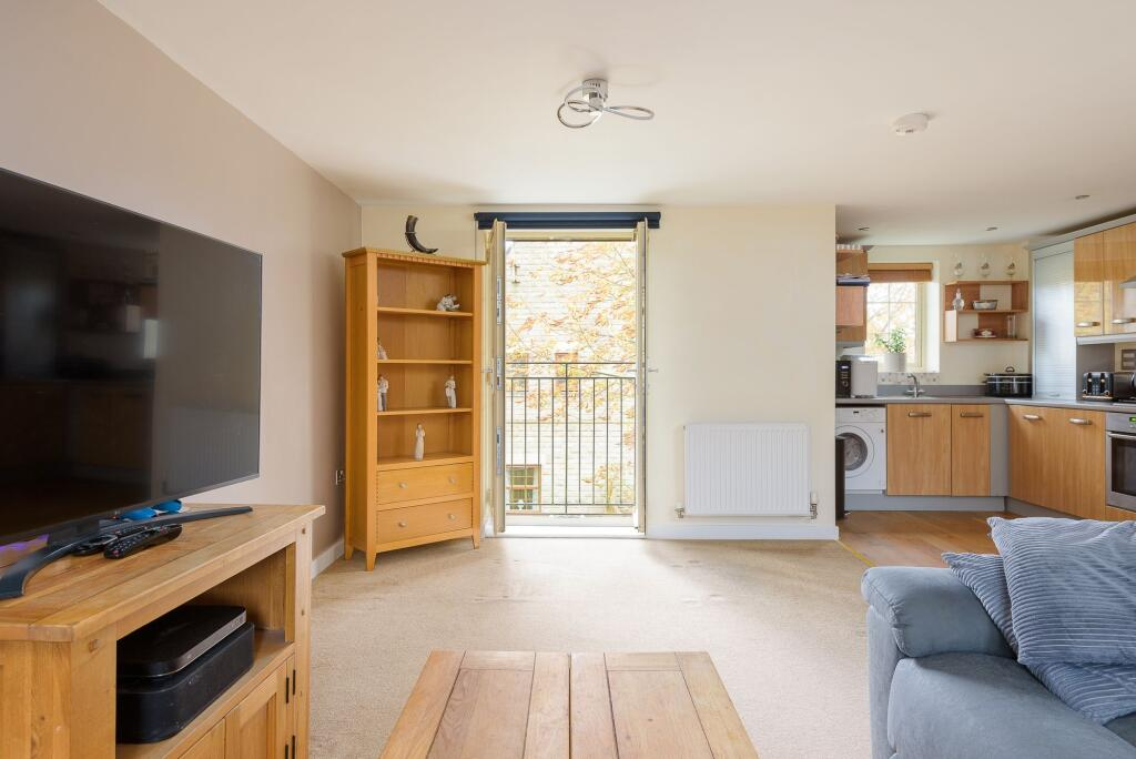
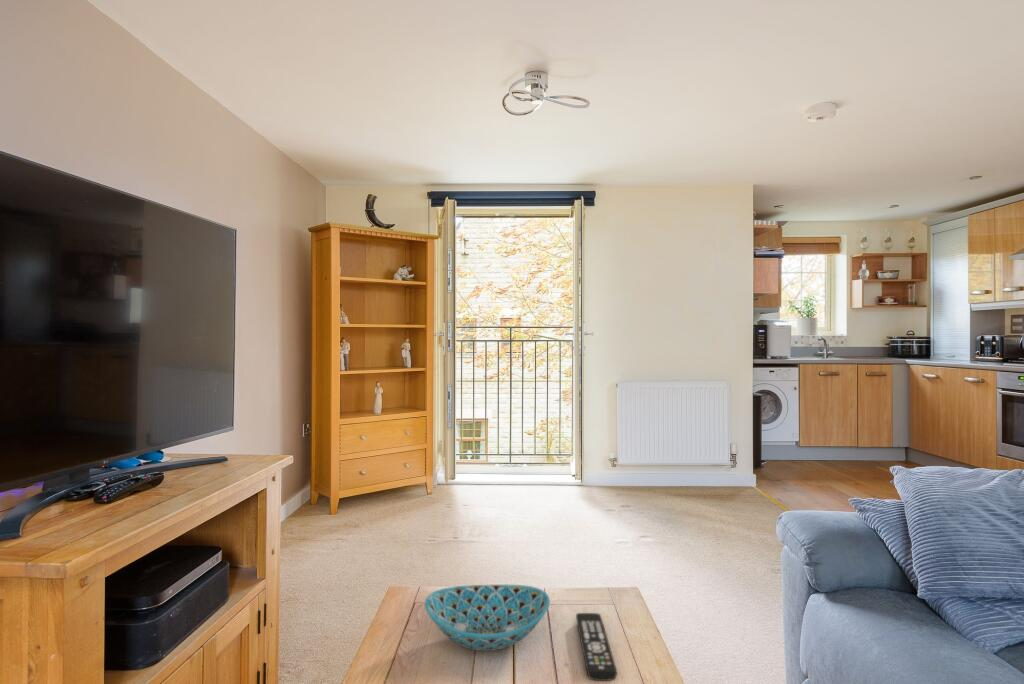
+ remote control (594, 643)
+ bowl (487, 619)
